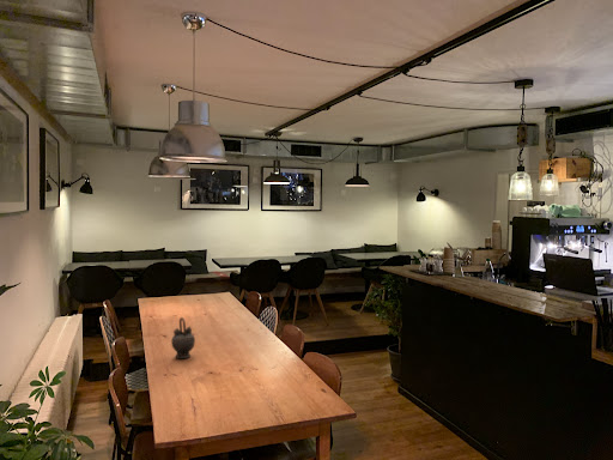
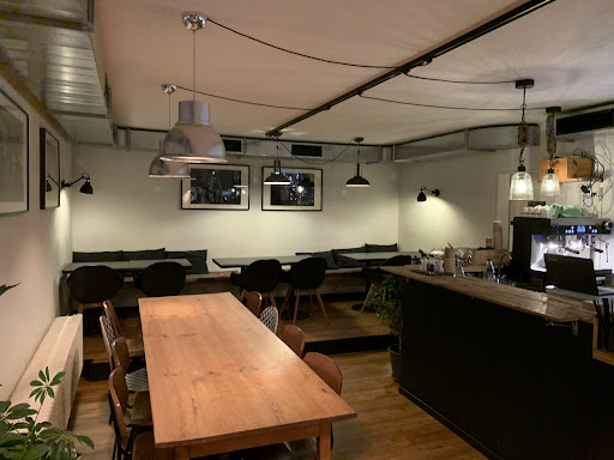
- teapot (182, 337)
